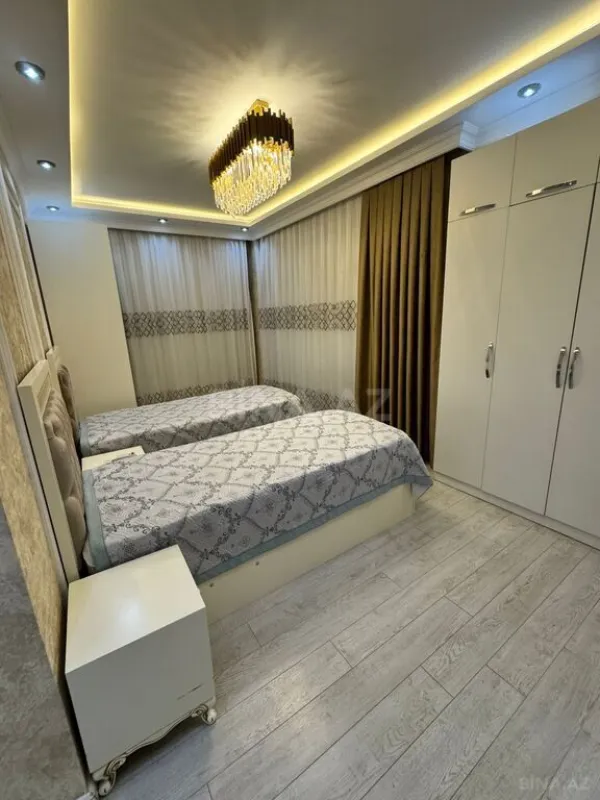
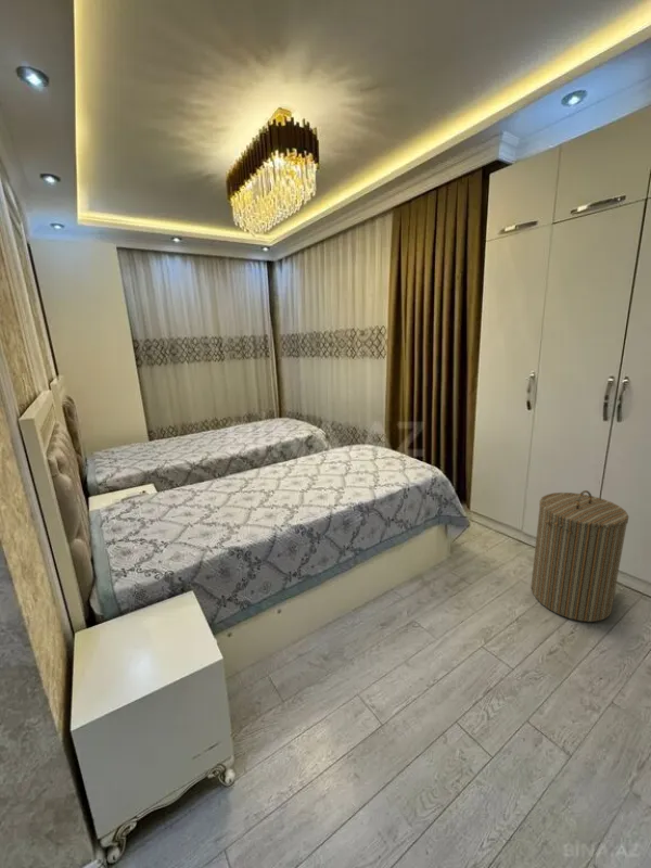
+ laundry hamper (576, 546)
